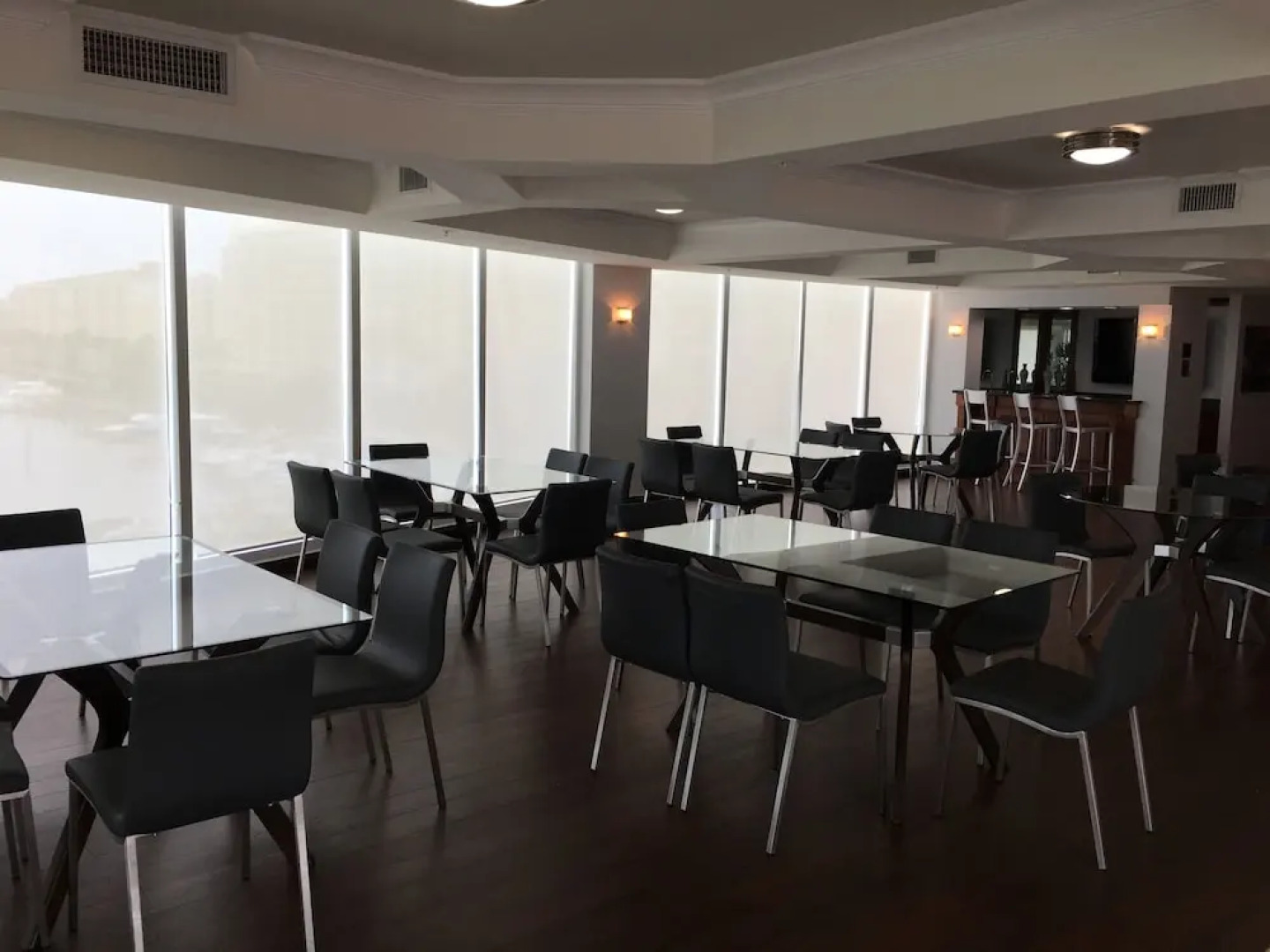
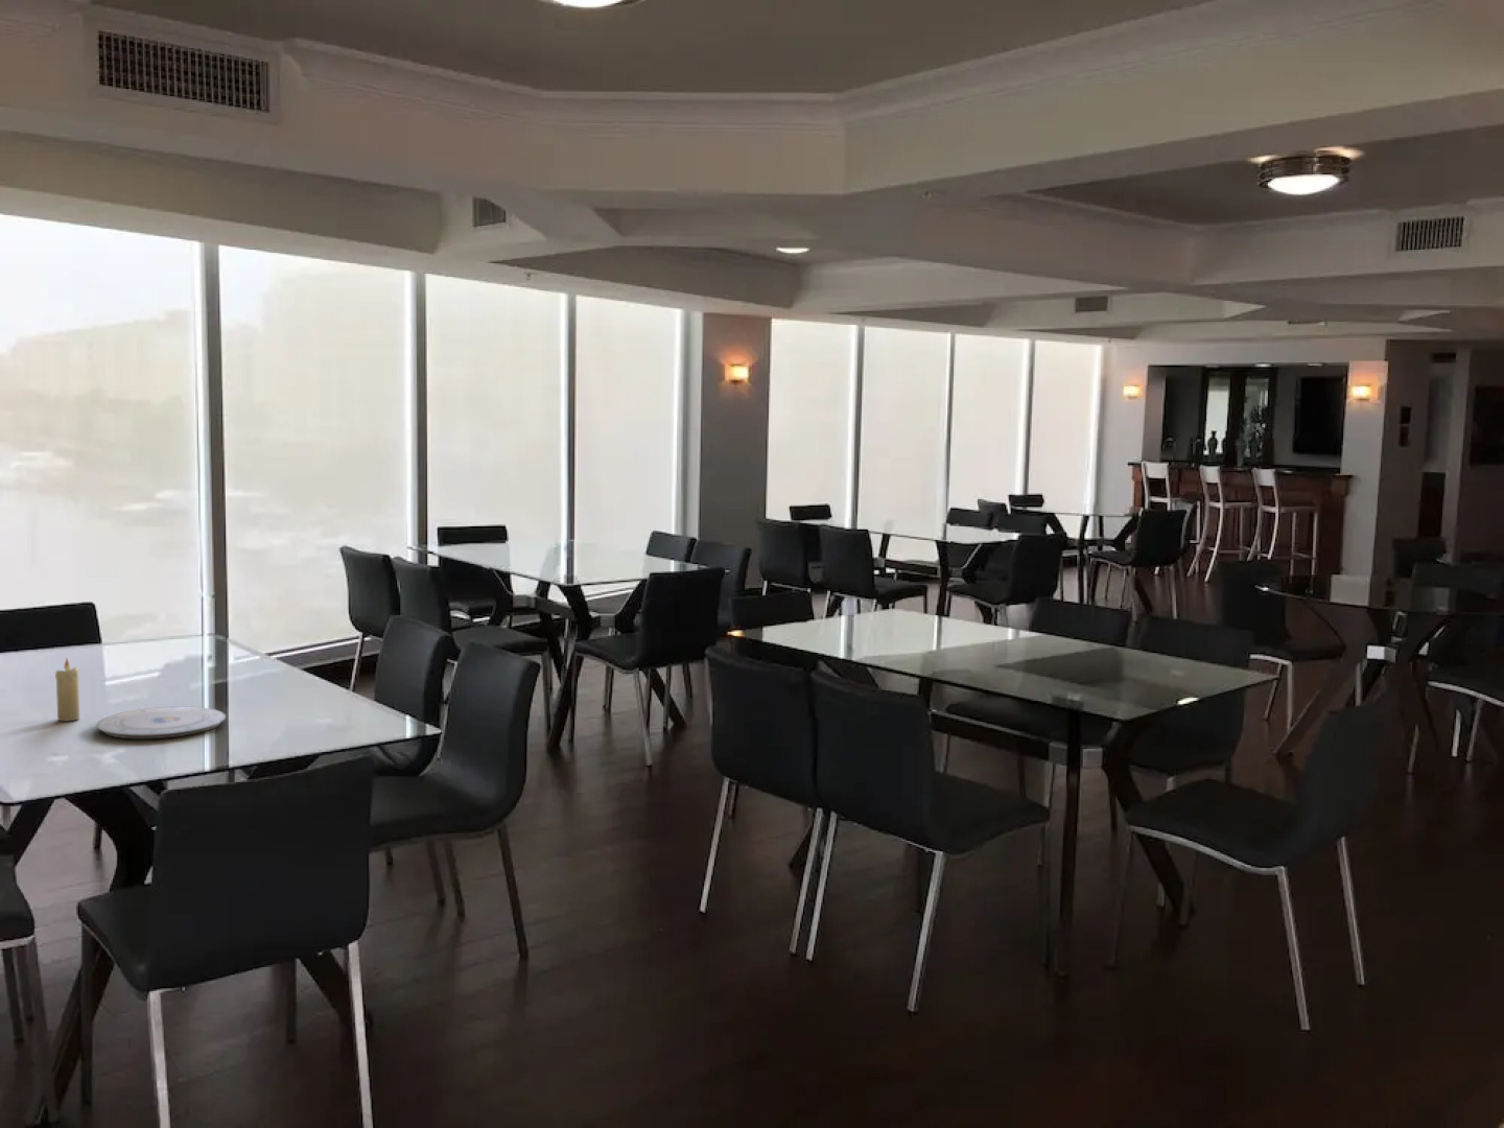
+ plate (162, 723)
+ candle (66, 688)
